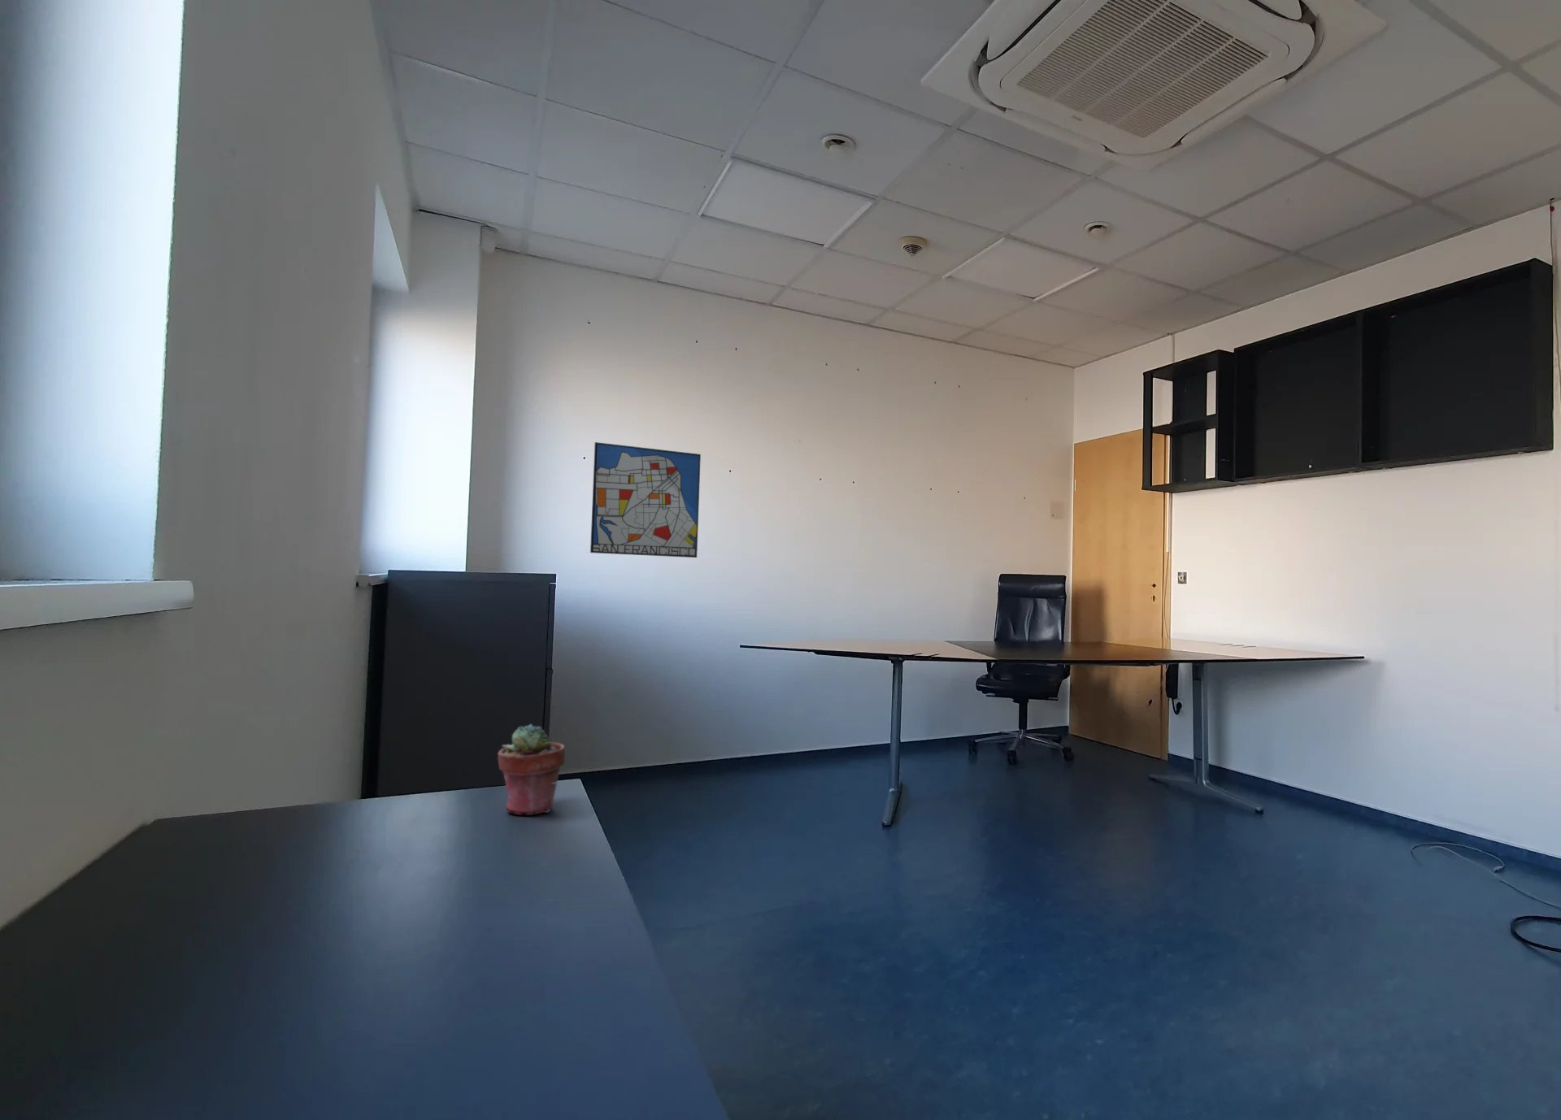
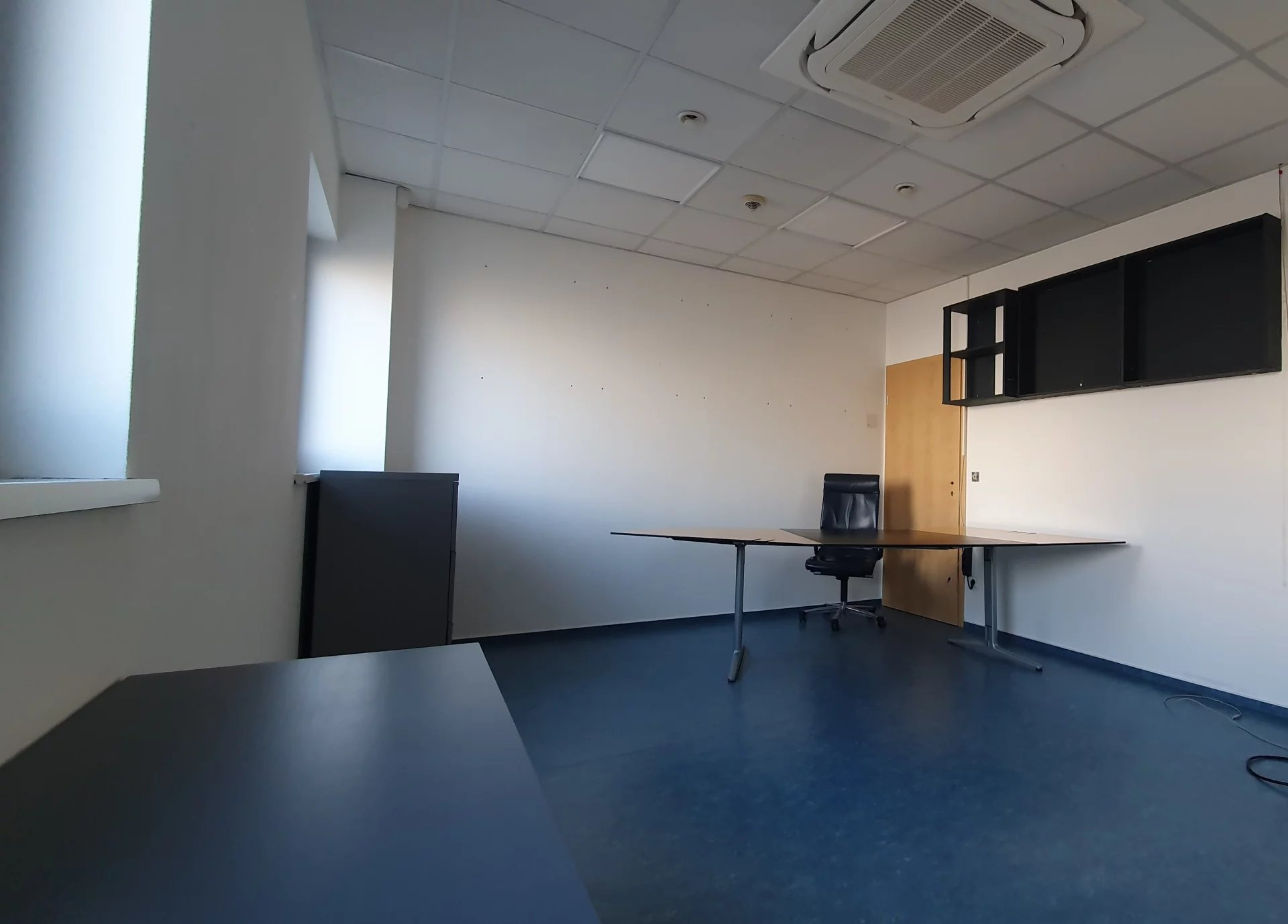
- wall art (647, 502)
- potted succulent (531, 766)
